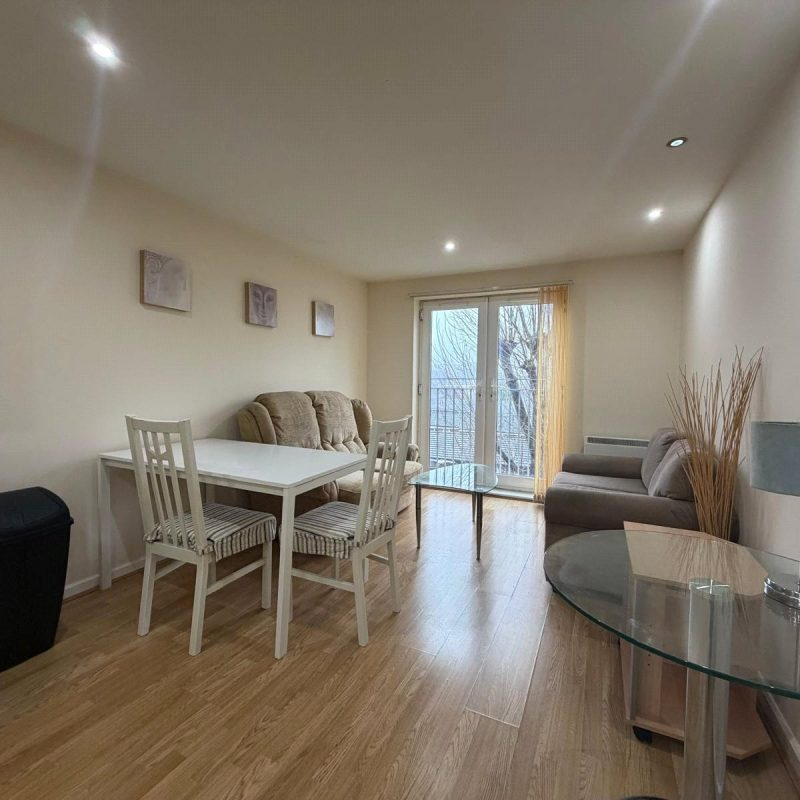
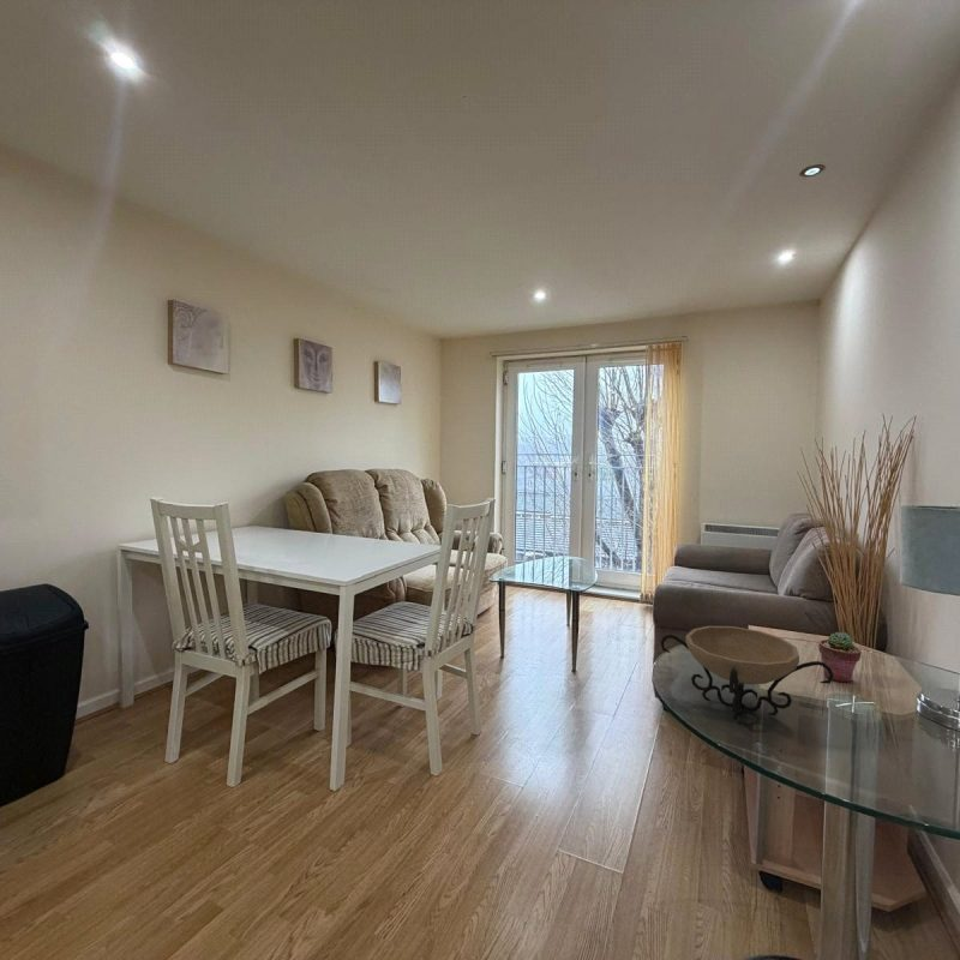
+ potted succulent (839, 654)
+ decorative bowl (739, 676)
